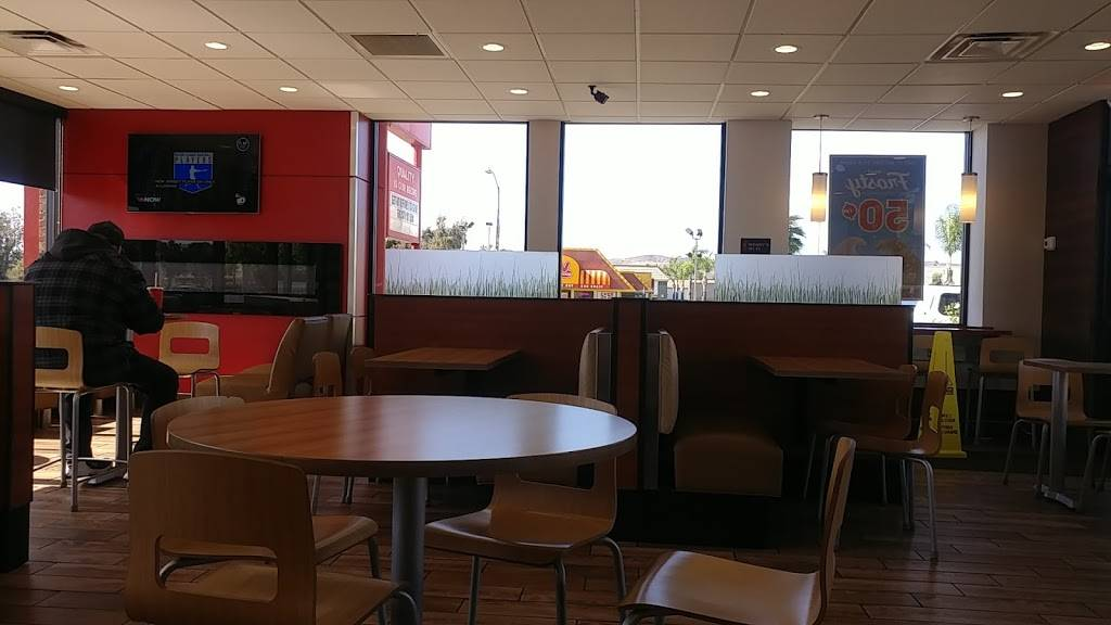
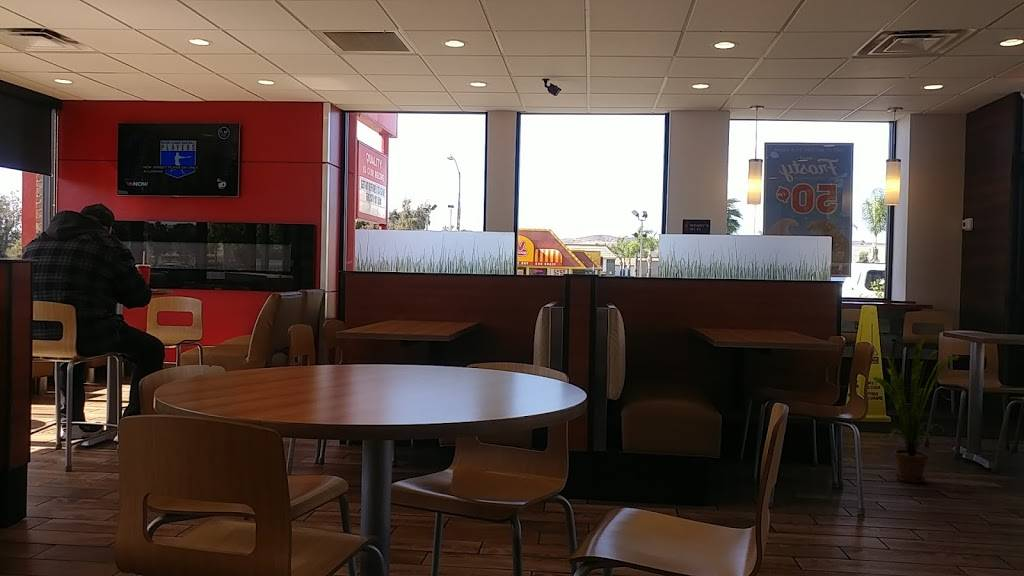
+ house plant (917, 408)
